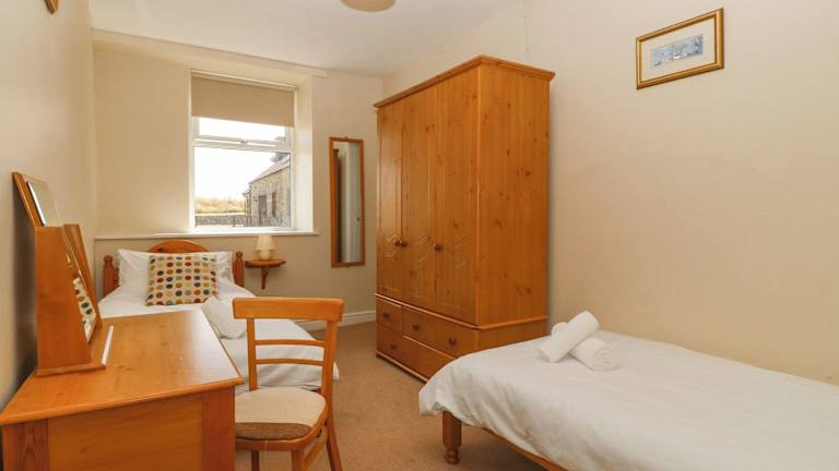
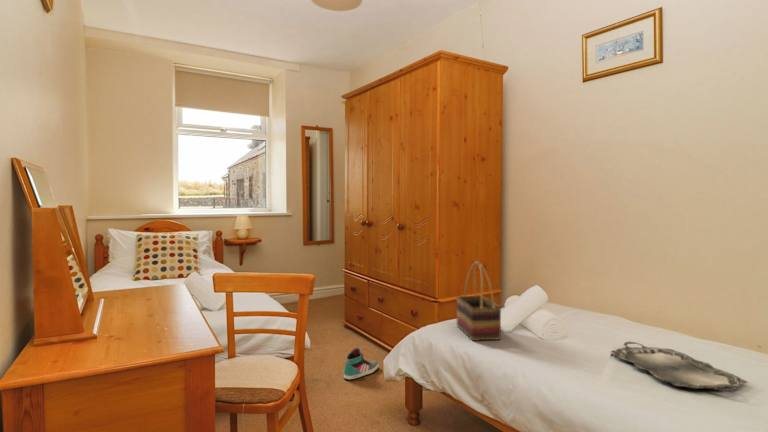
+ serving tray (672, 365)
+ sneaker (361, 360)
+ woven basket (477, 296)
